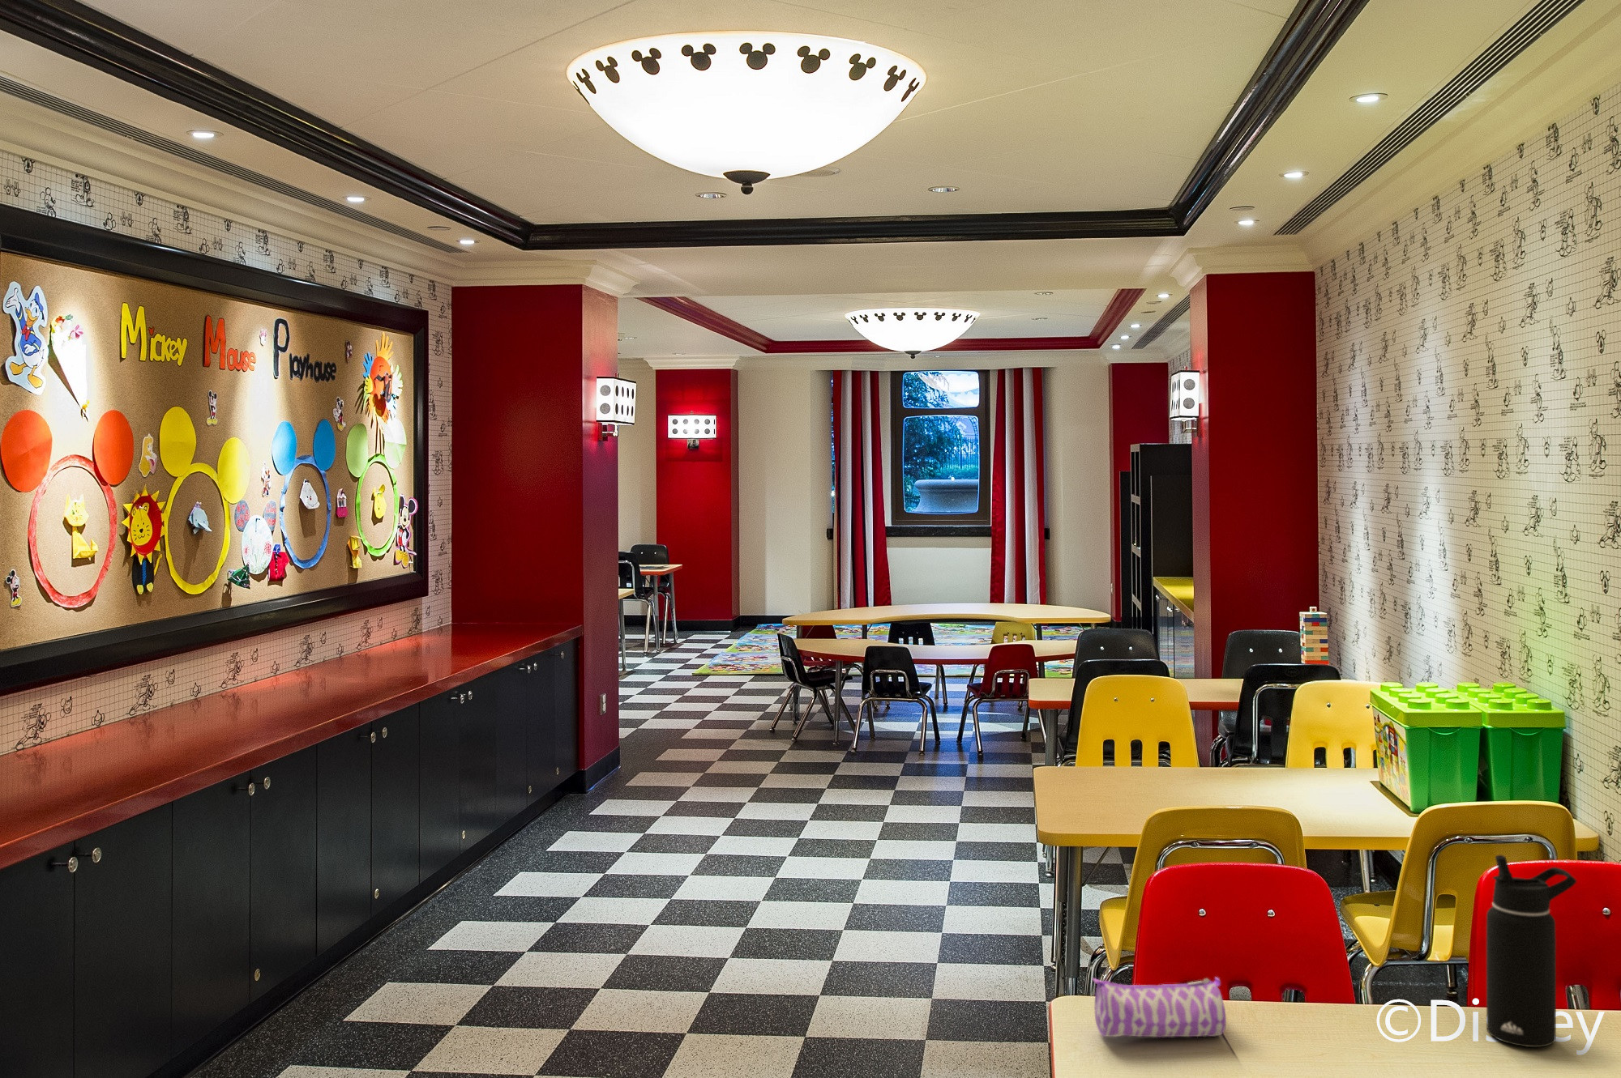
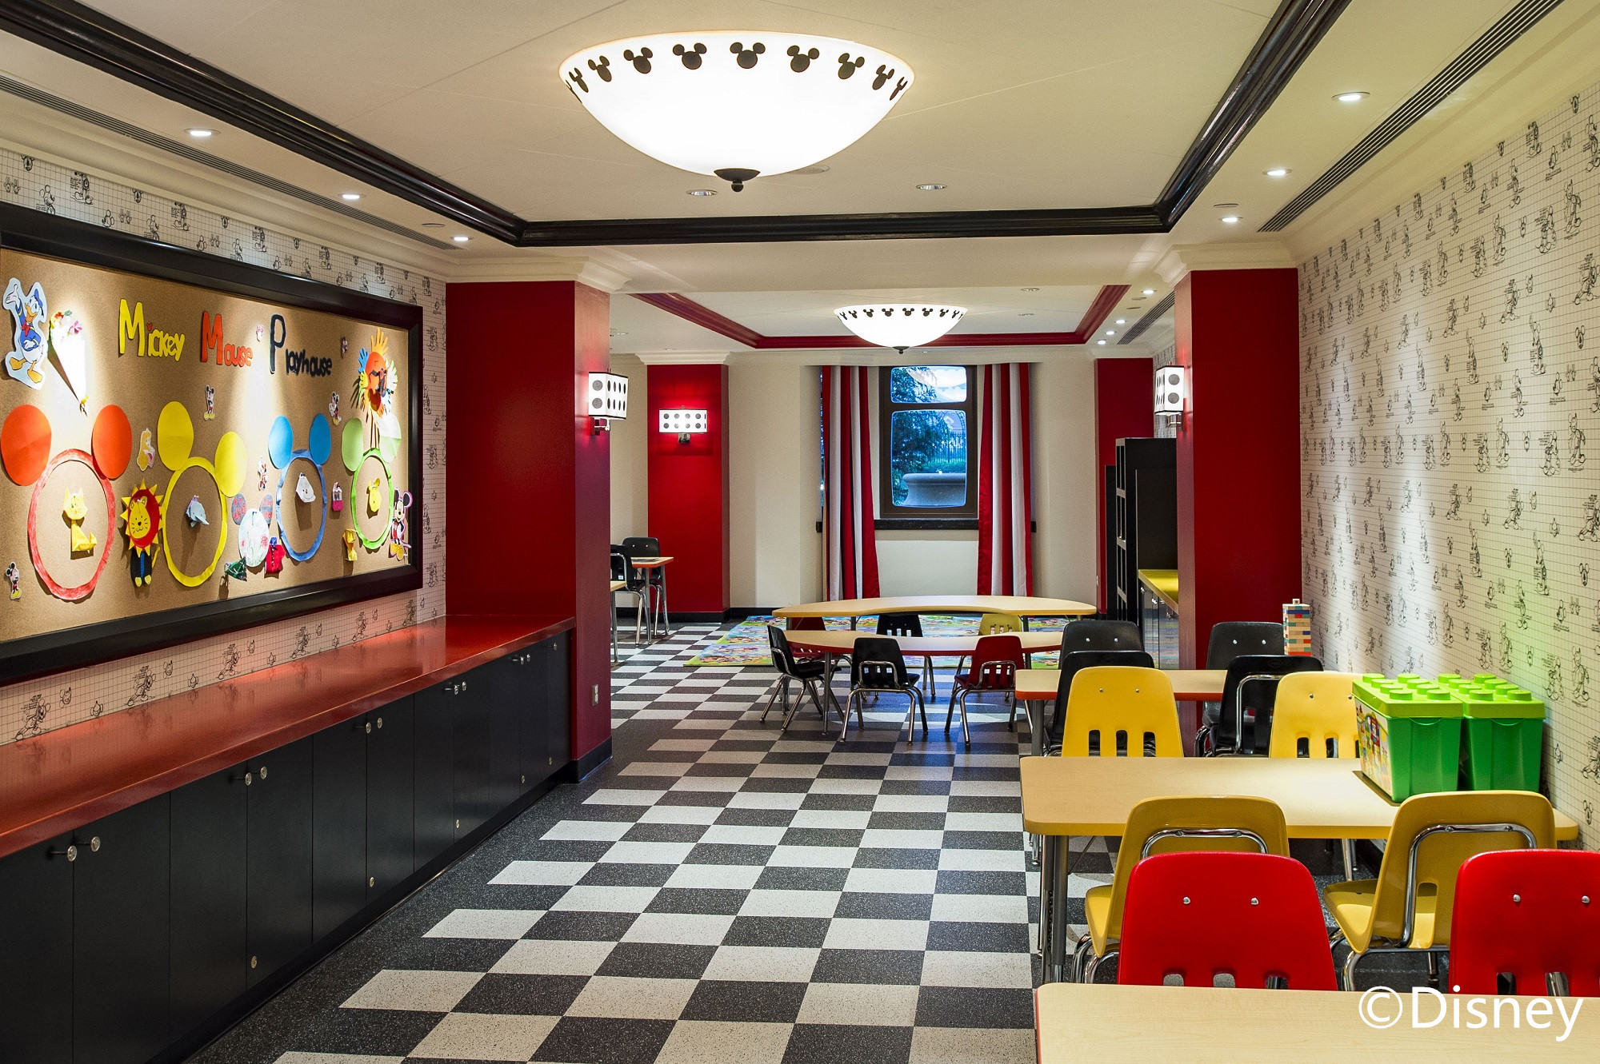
- water bottle (1530, 946)
- pencil case (1160, 1007)
